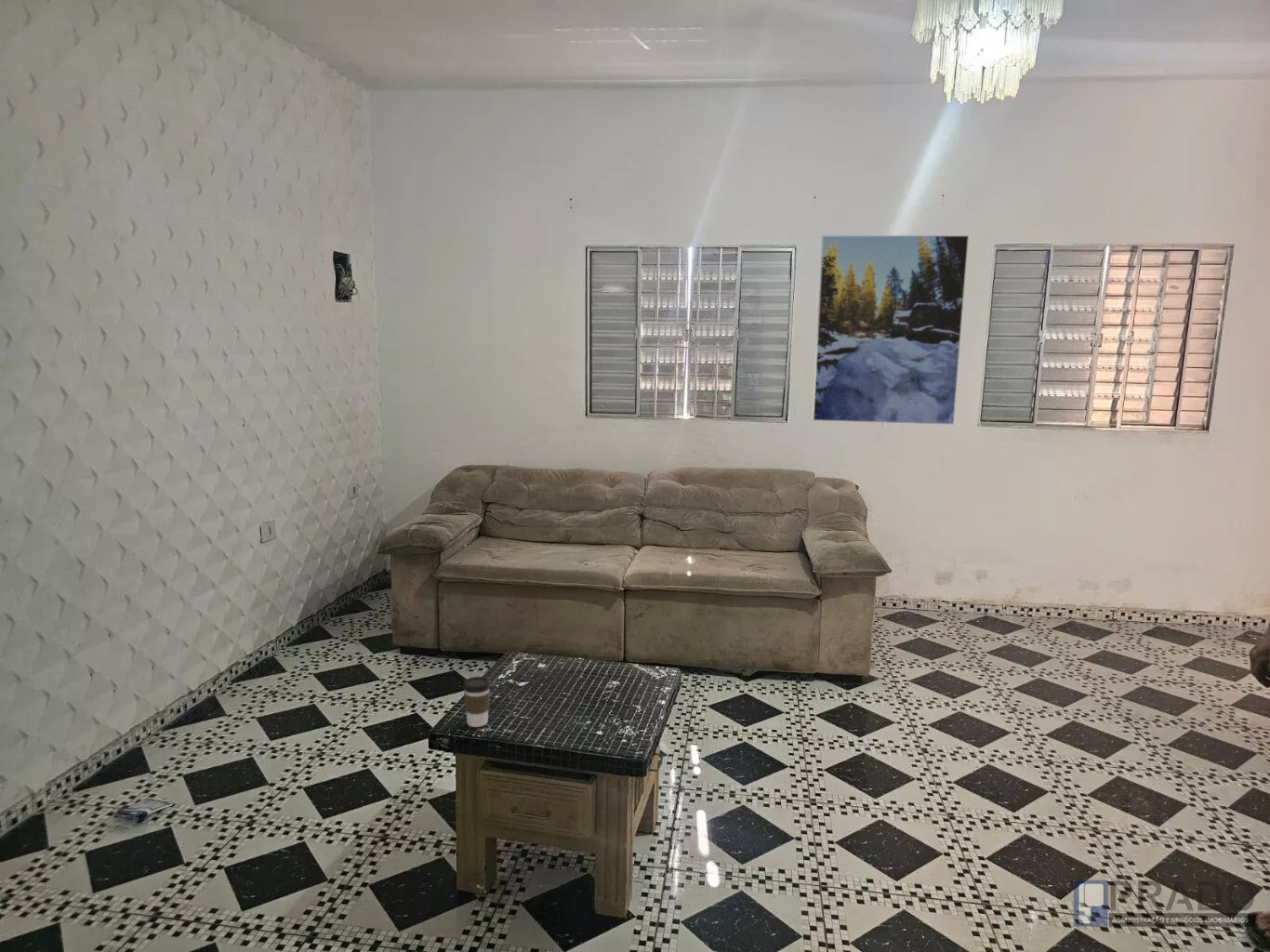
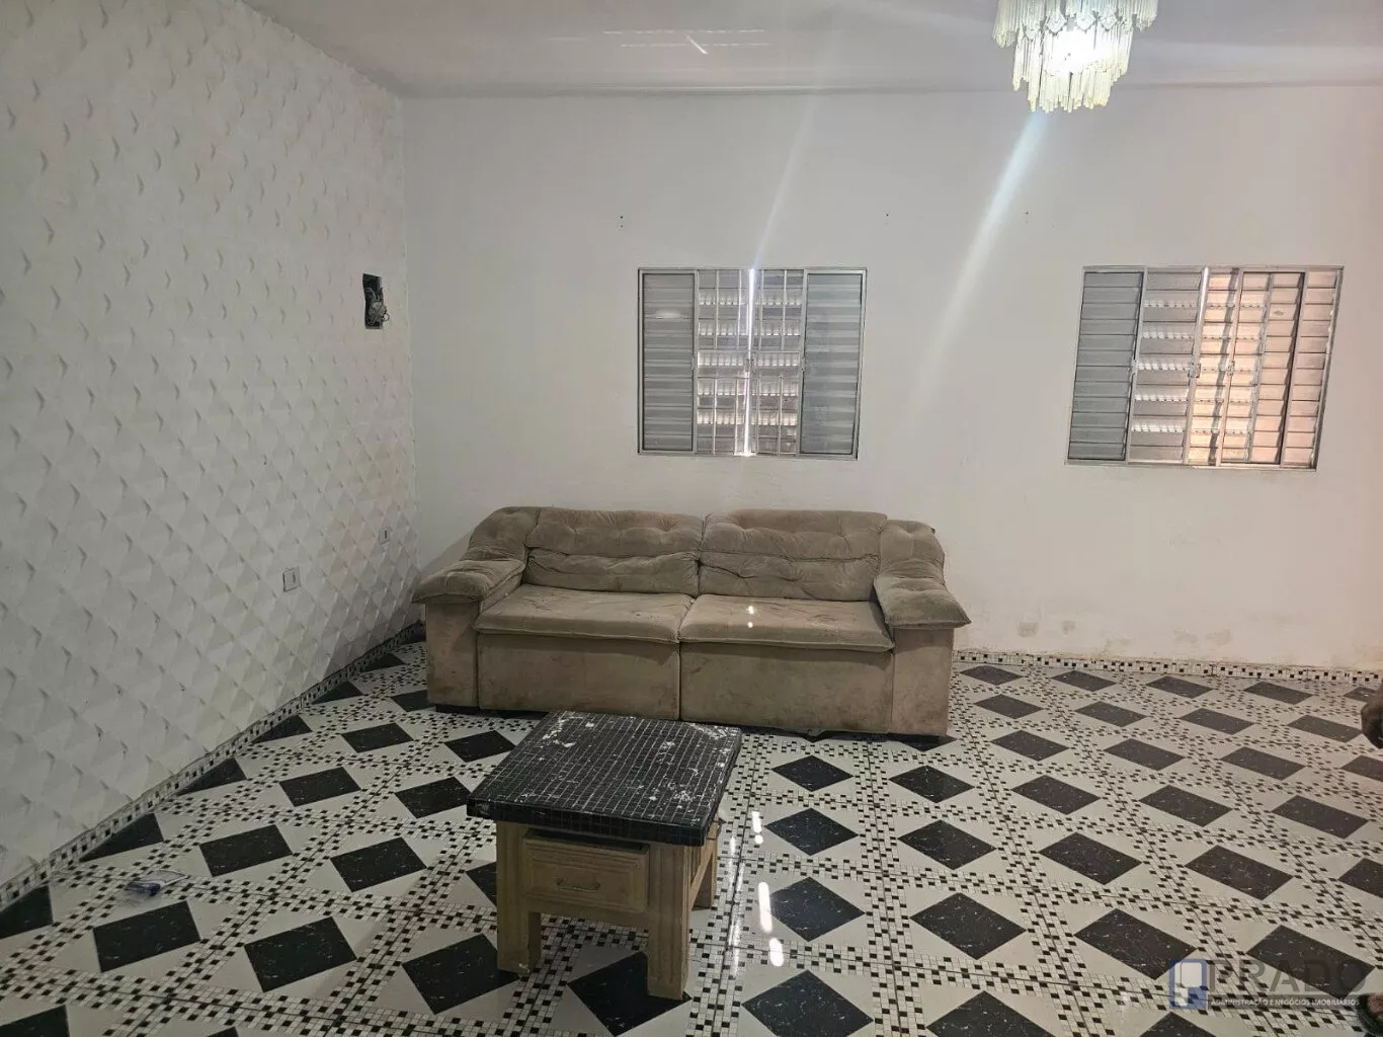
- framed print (888, 330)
- coffee cup (477, 702)
